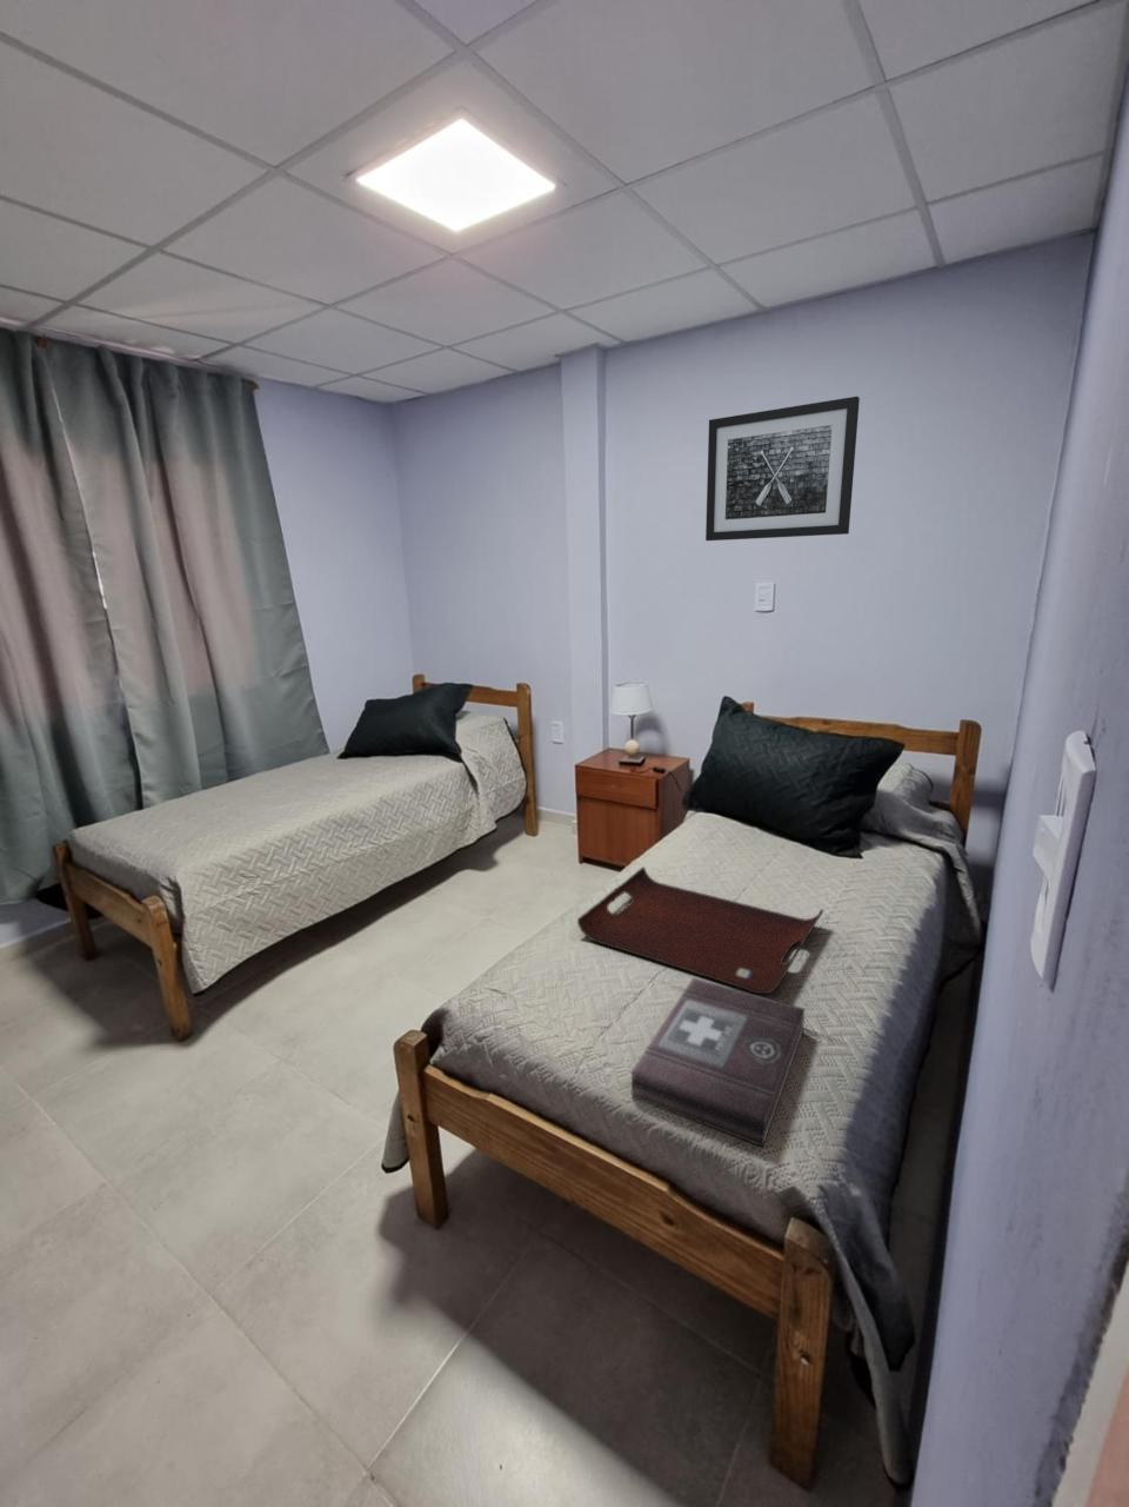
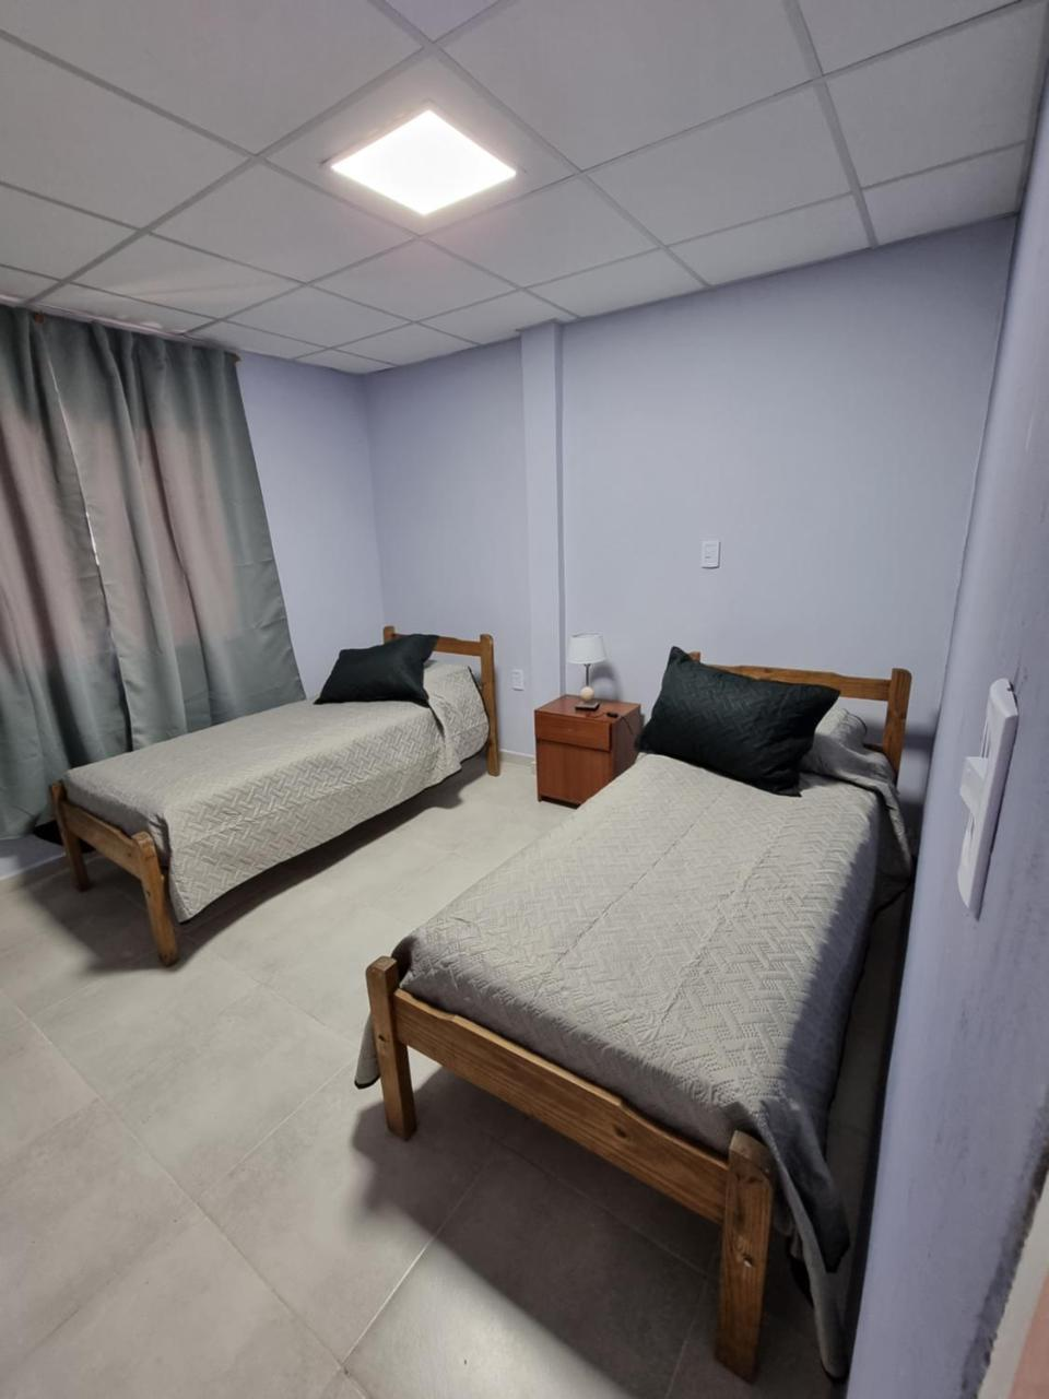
- first aid kit (722, 1049)
- serving tray (700, 922)
- wall art (776, 475)
